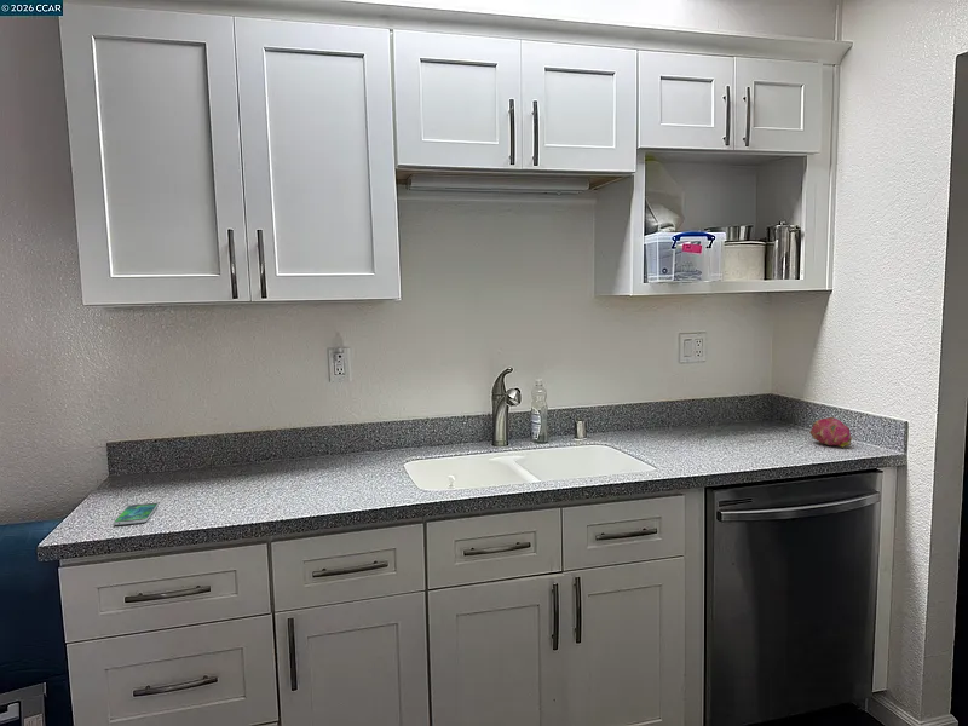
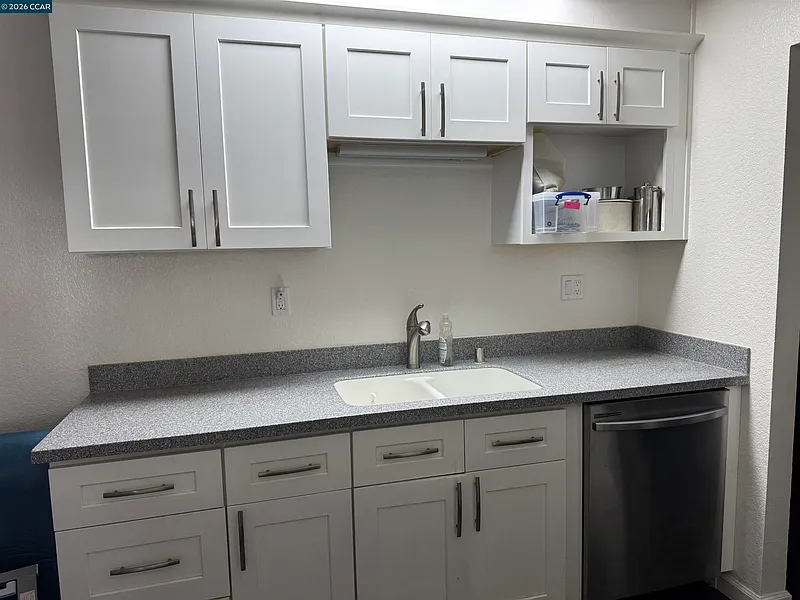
- fruit (830, 431)
- smartphone (137, 513)
